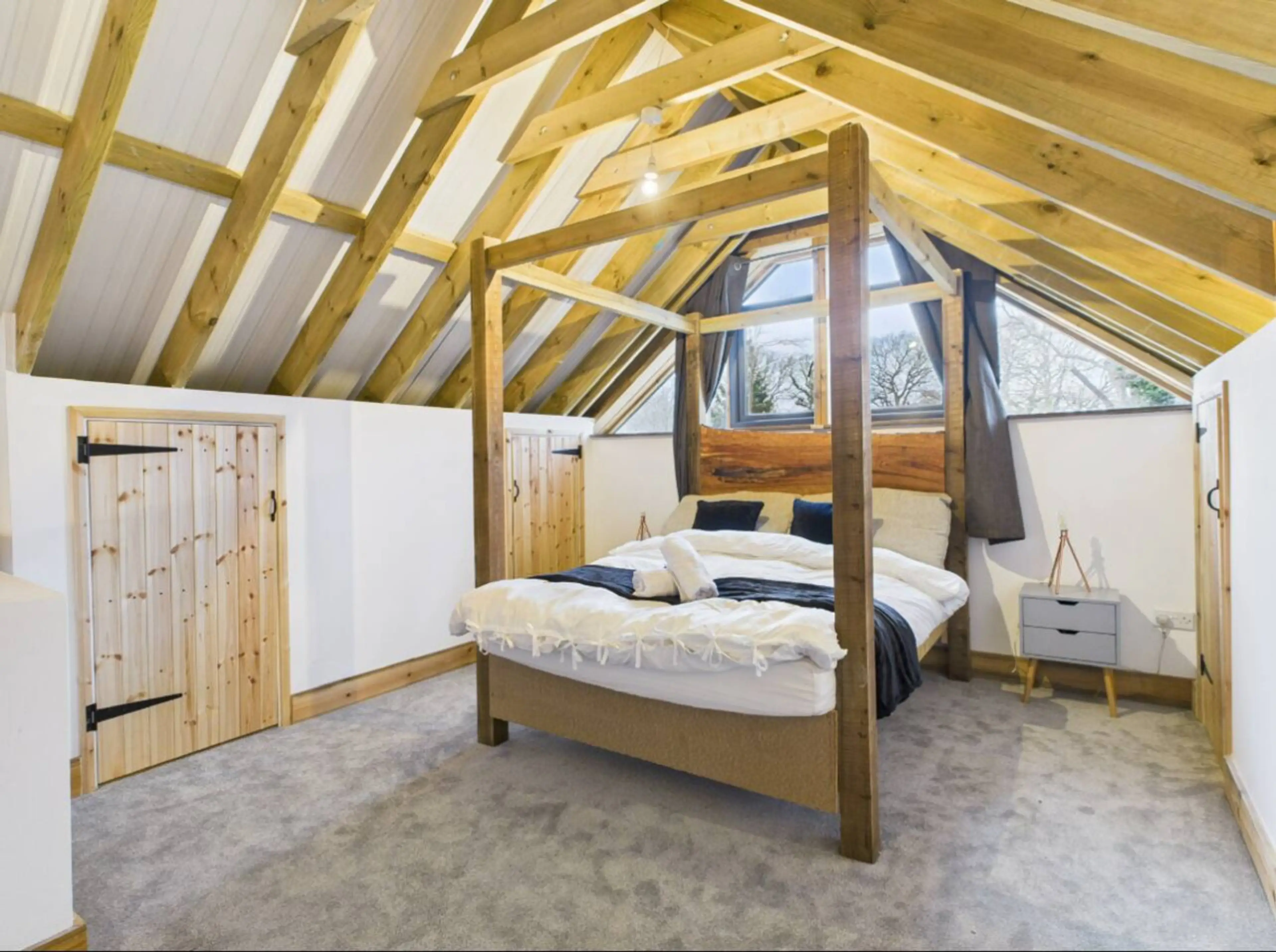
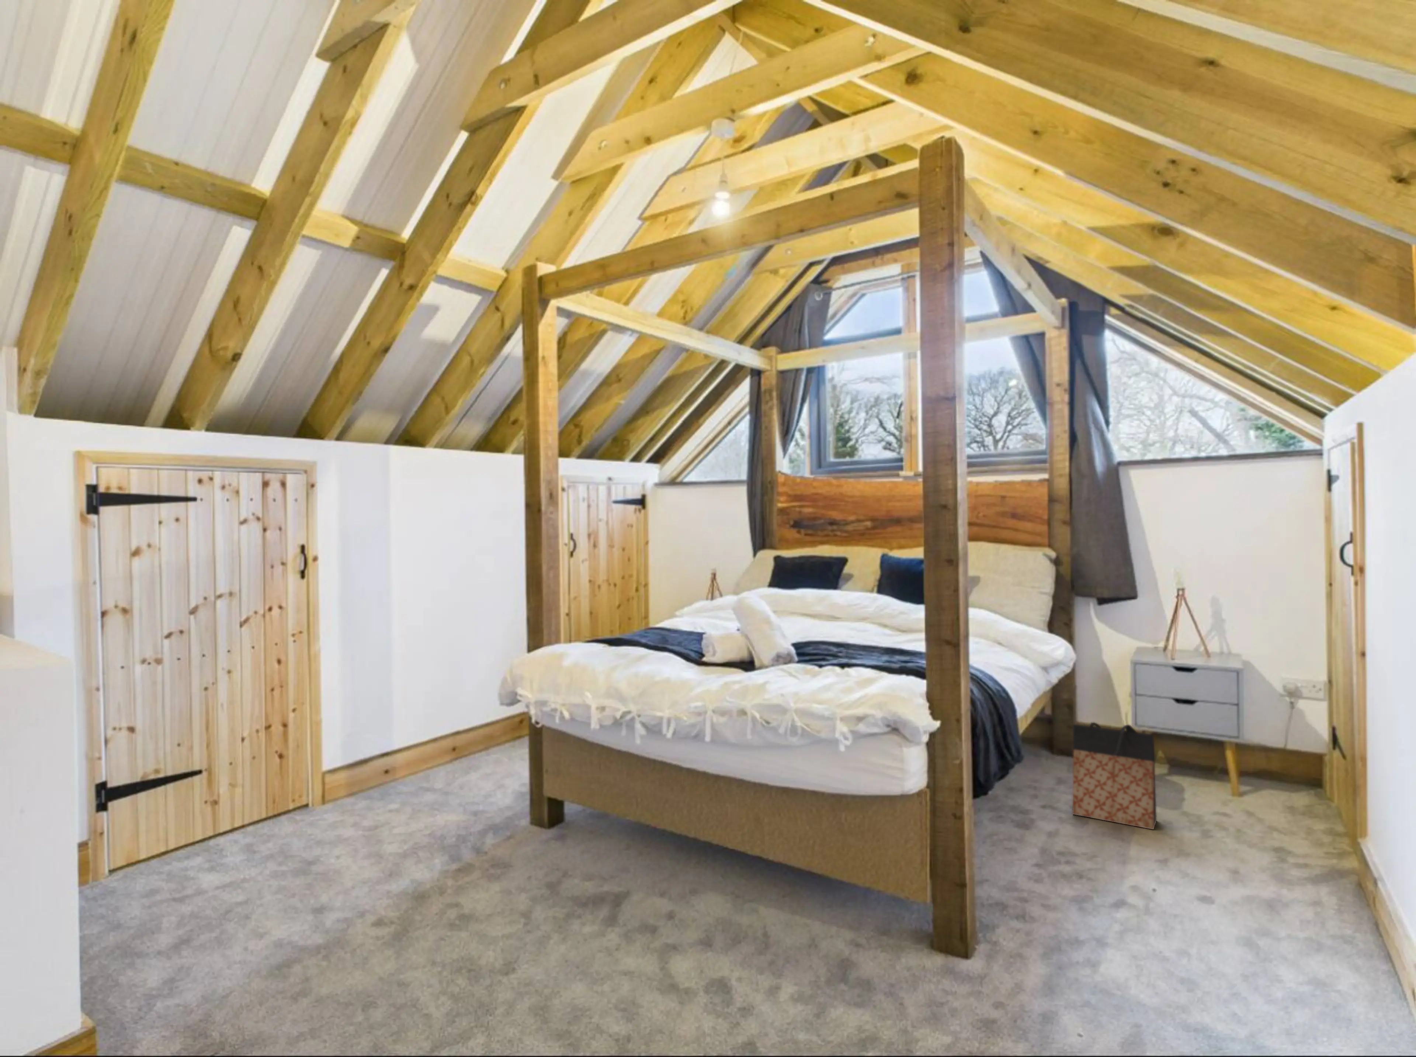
+ bag (1113, 769)
